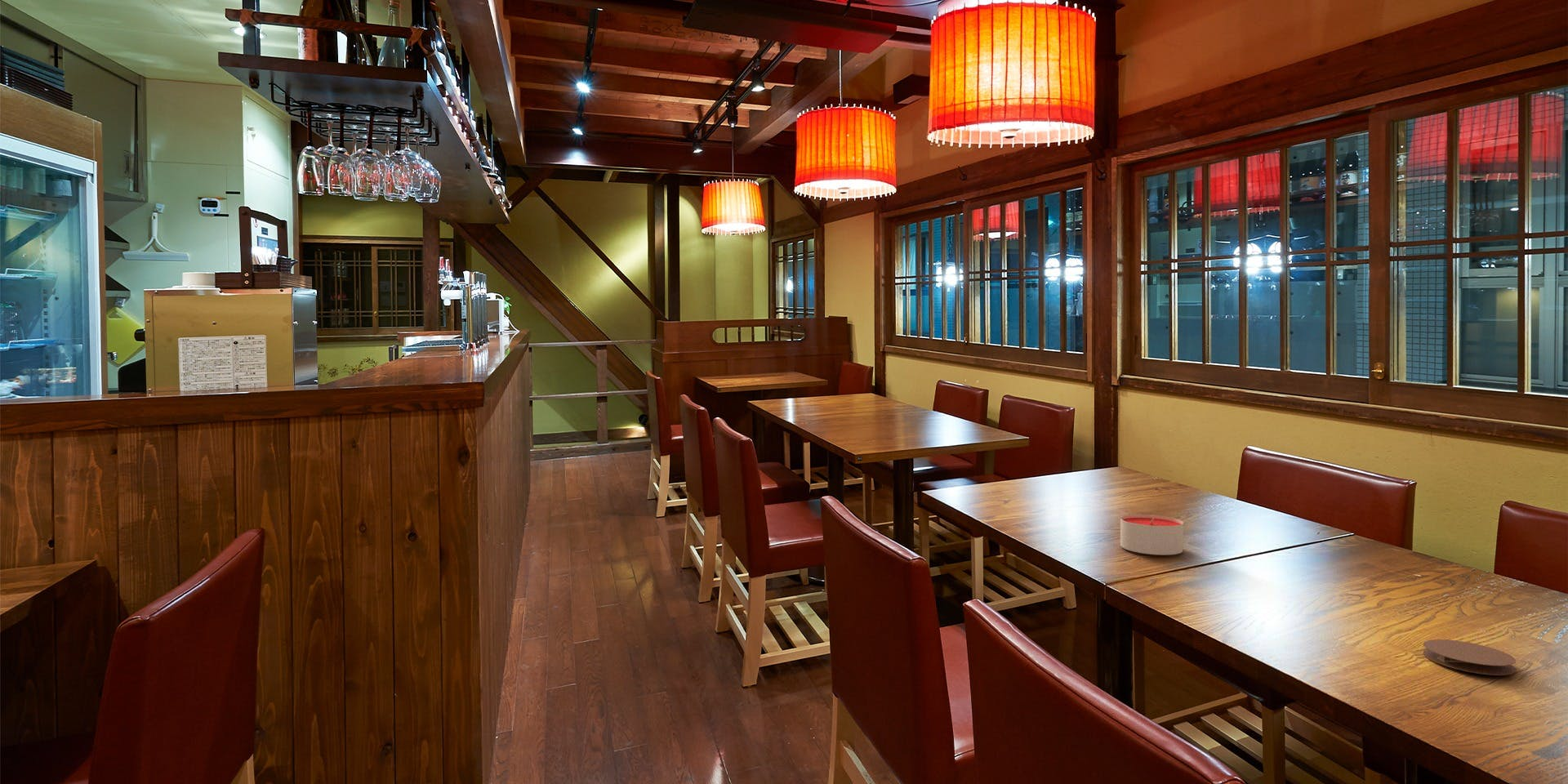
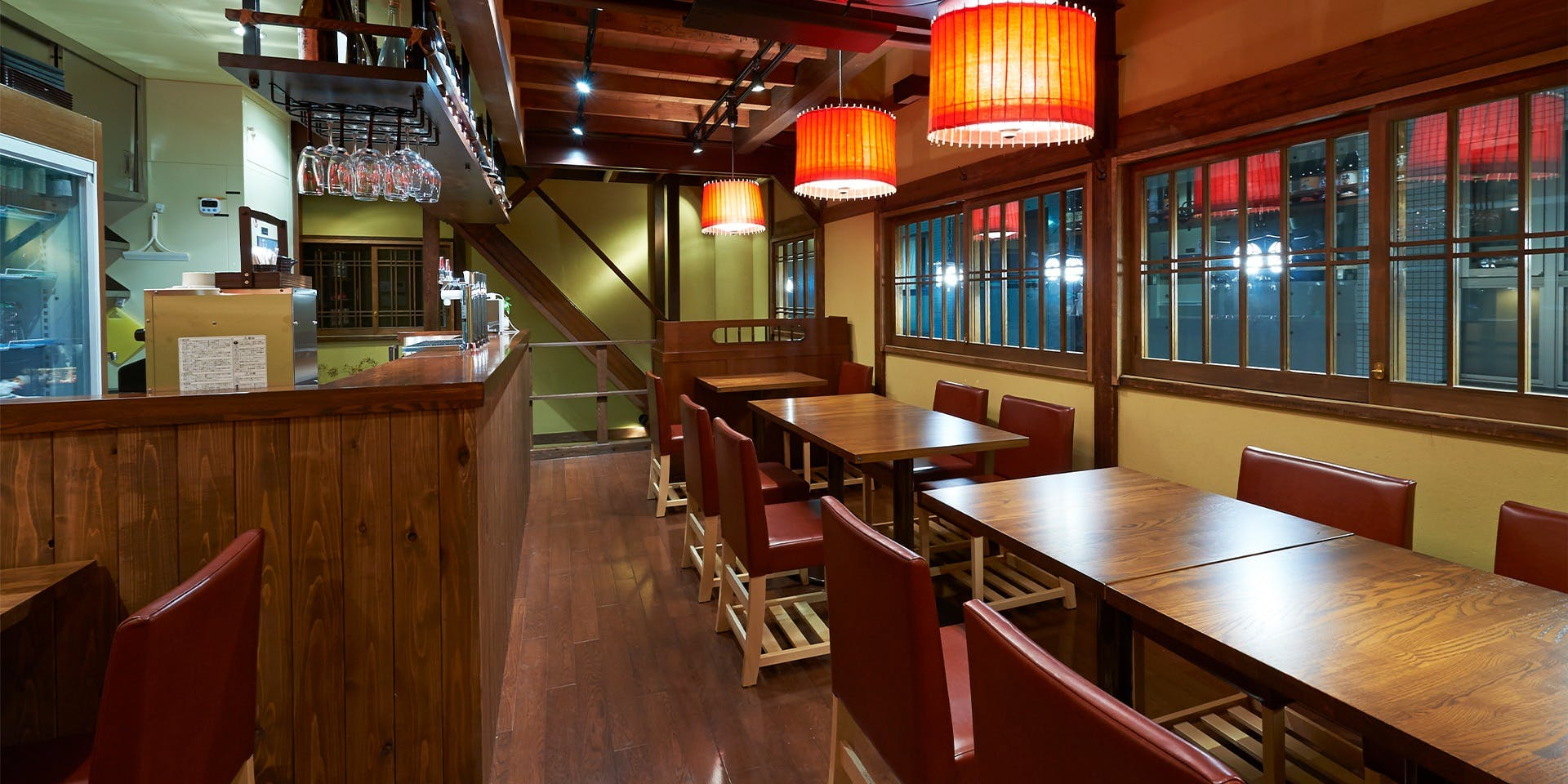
- candle (1151, 532)
- coaster (1468, 656)
